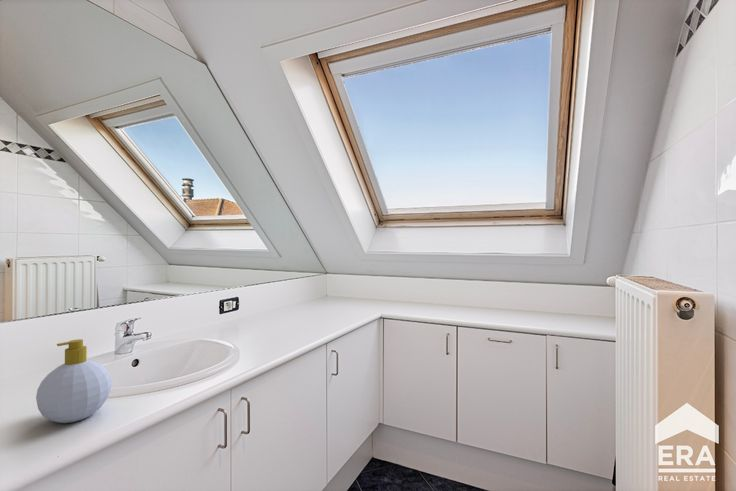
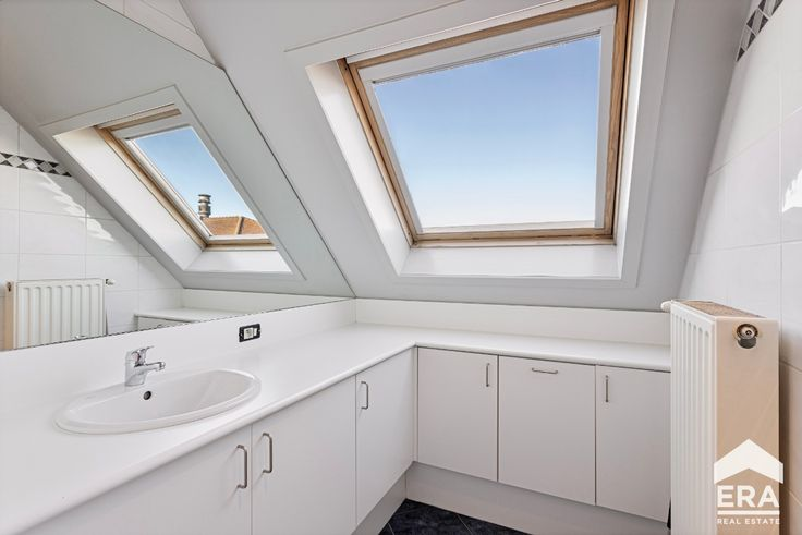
- soap bottle (75, 378)
